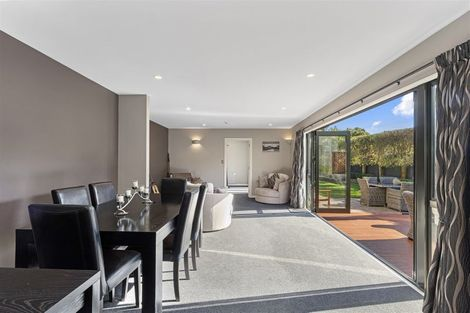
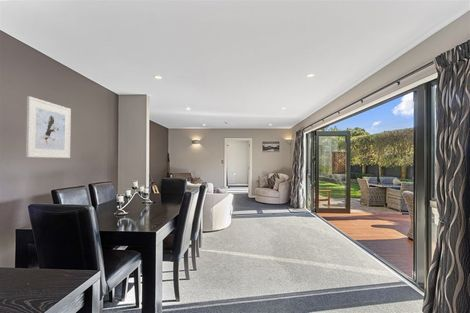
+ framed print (50, 130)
